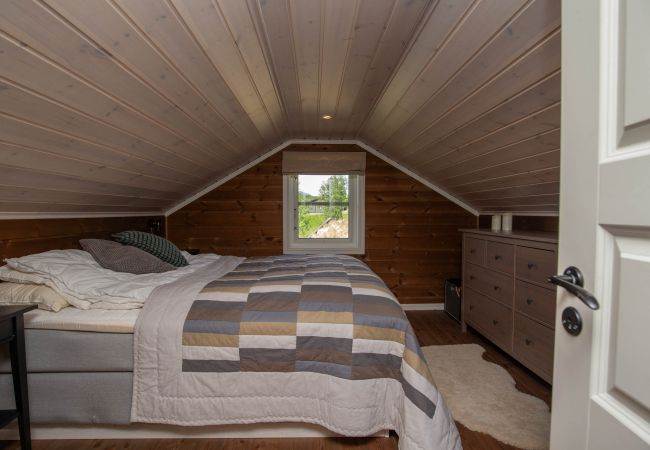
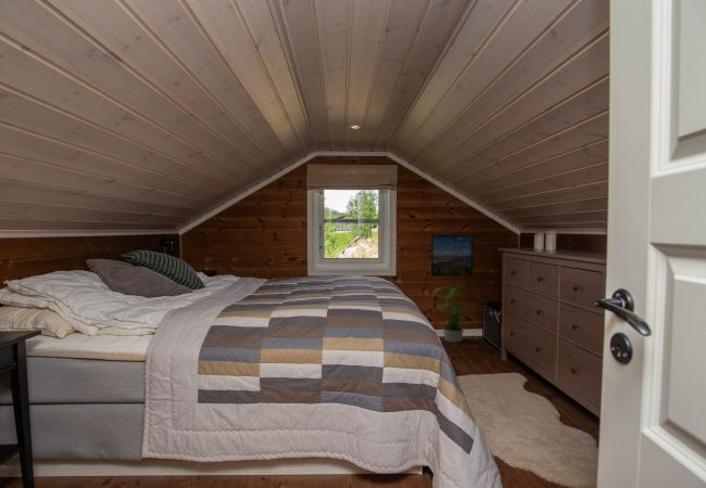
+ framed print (452, 255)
+ potted plant (451, 312)
